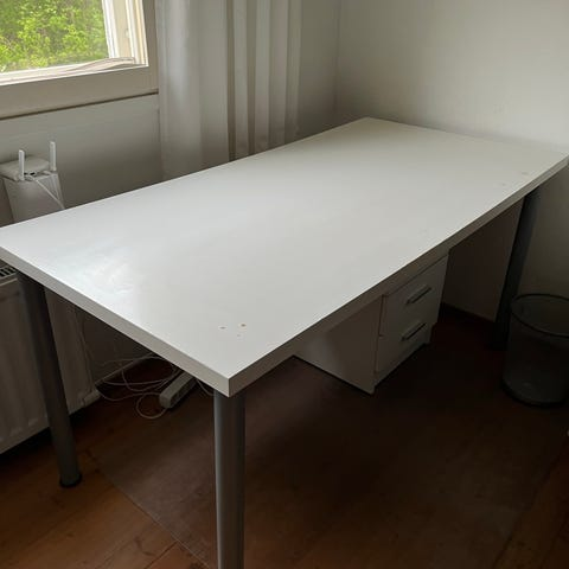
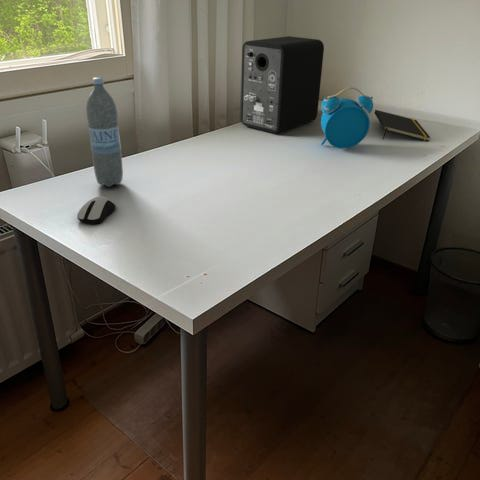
+ speaker (279, 84)
+ water bottle (104, 134)
+ computer mouse (97, 207)
+ notepad (400, 124)
+ alarm clock (344, 117)
